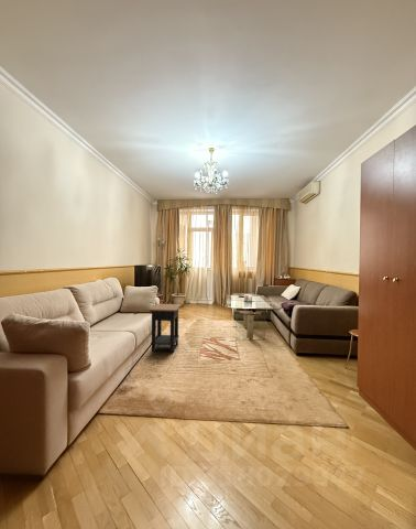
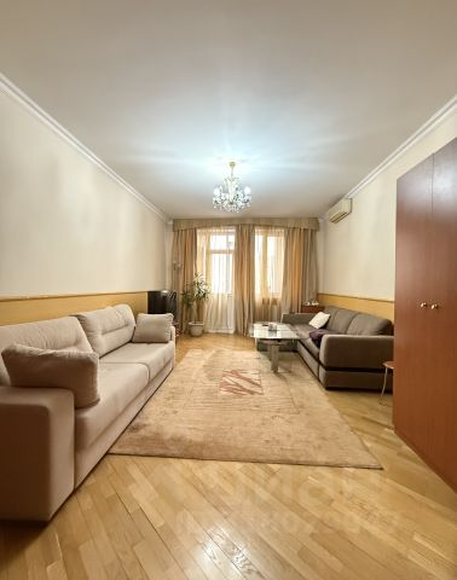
- side table (161, 326)
